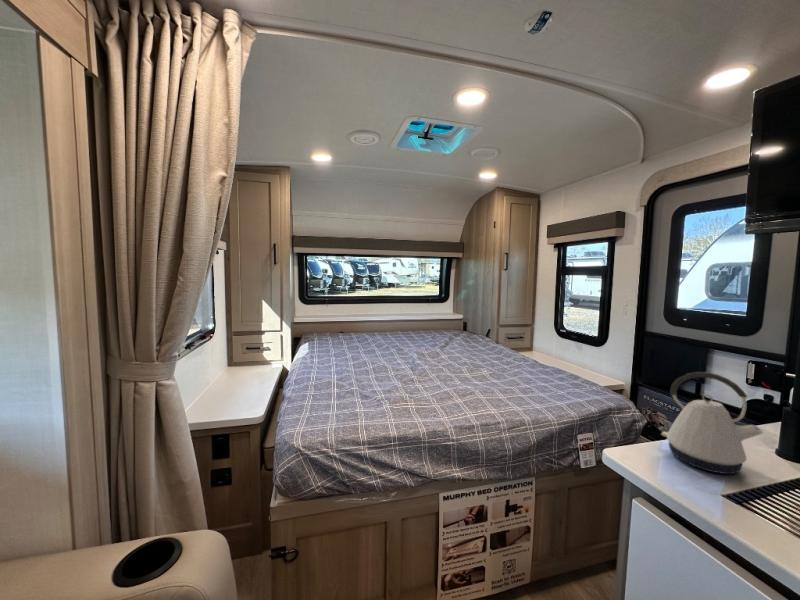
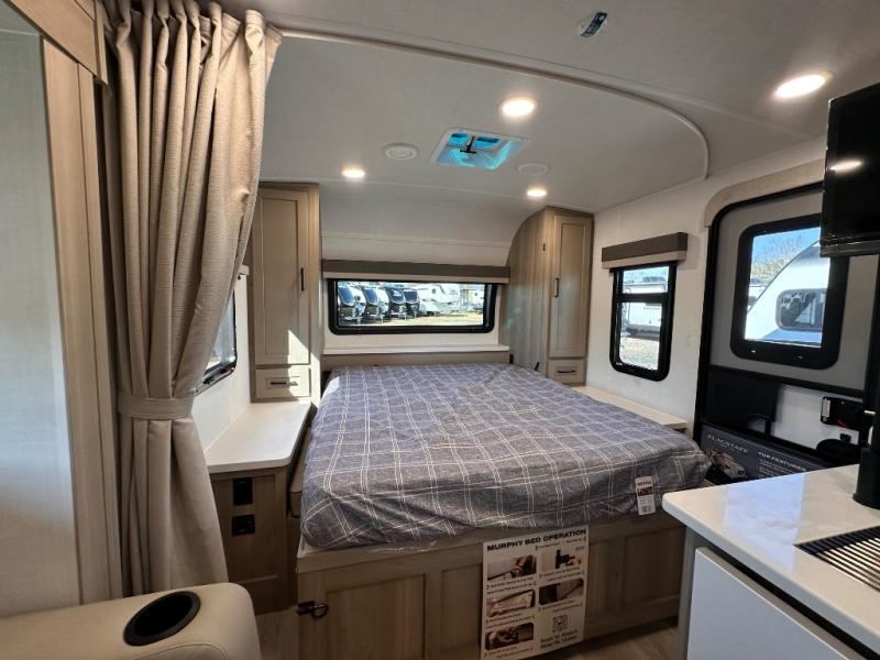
- kettle (709, 418)
